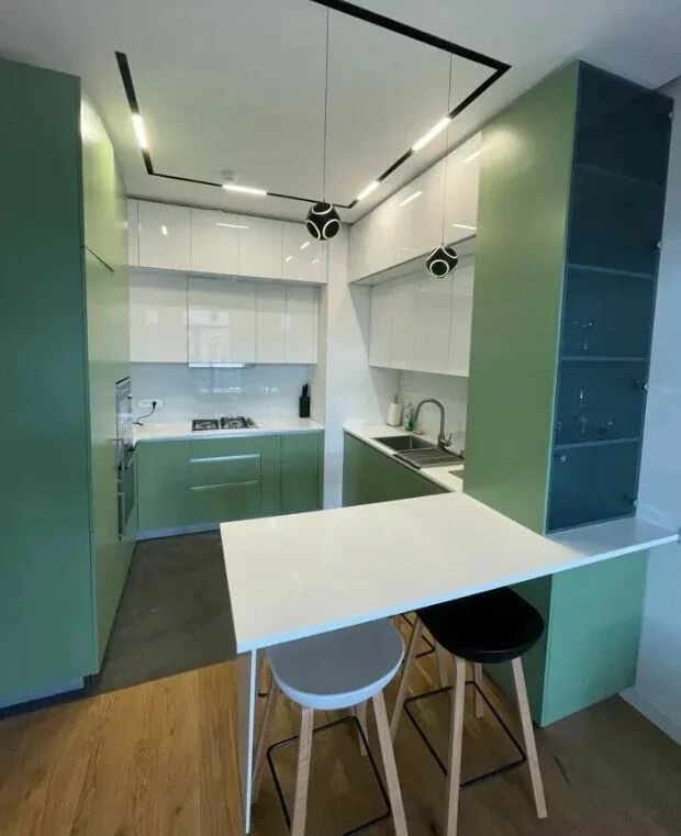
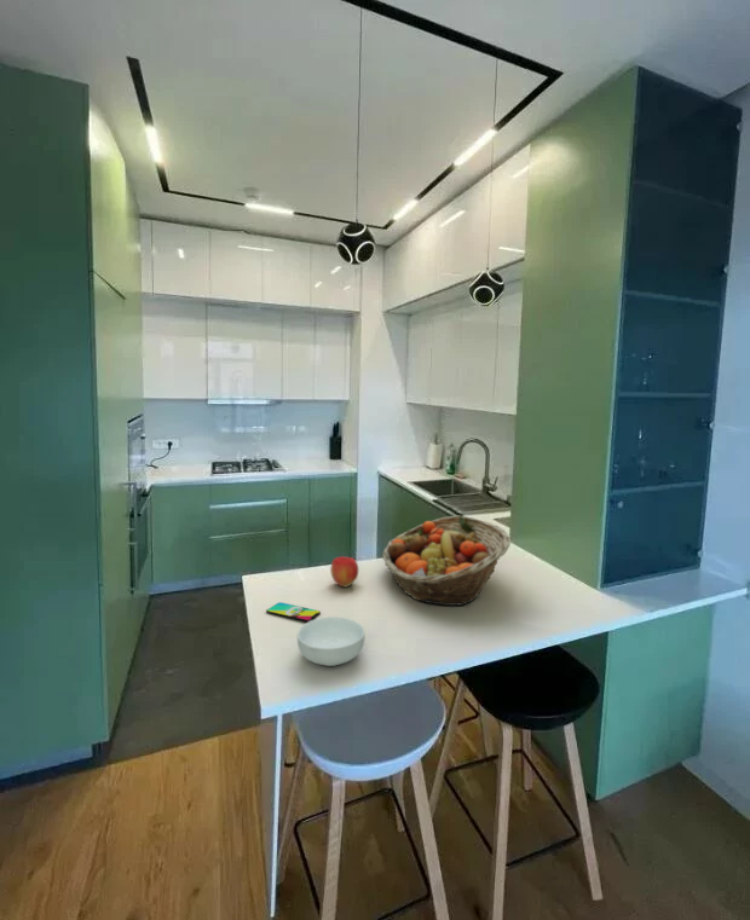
+ smartphone (293, 611)
+ cereal bowl (330, 643)
+ fruit basket (443, 555)
+ apple (344, 571)
